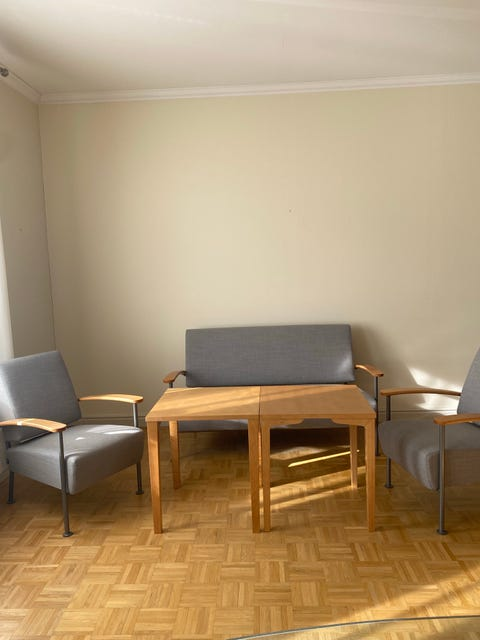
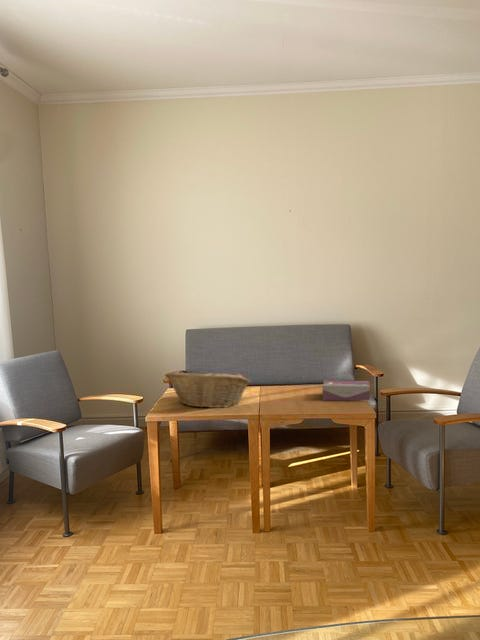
+ fruit basket (207, 384)
+ tissue box (346, 389)
